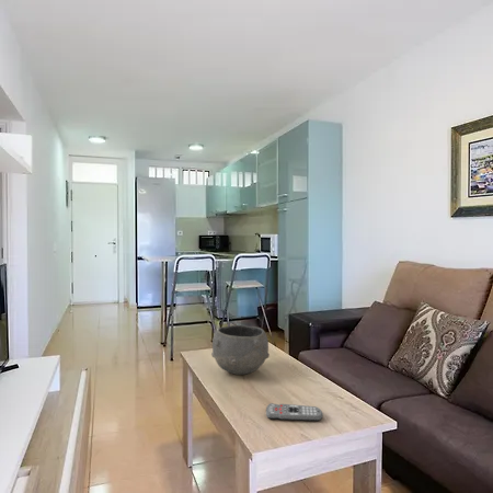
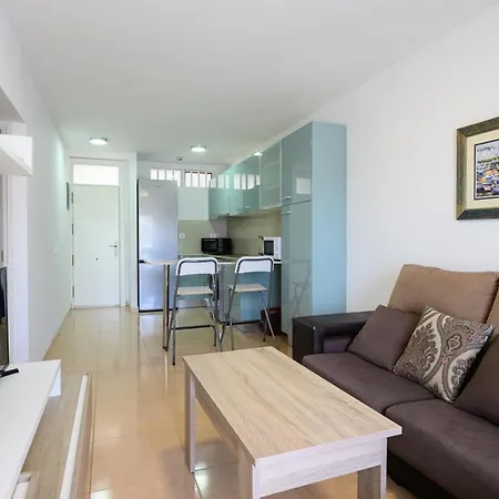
- remote control (294, 412)
- bowl (240, 349)
